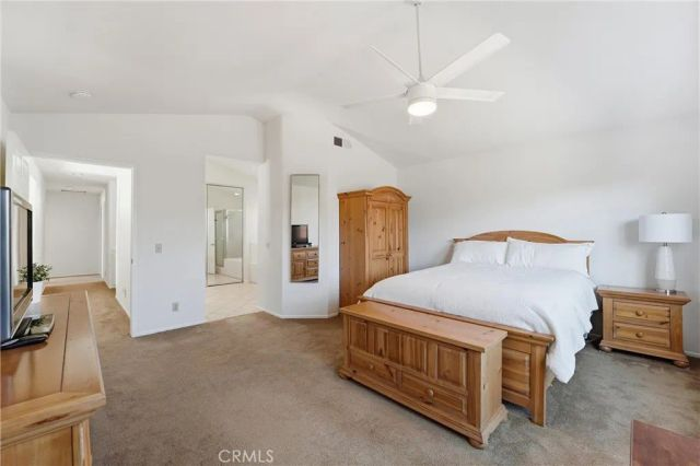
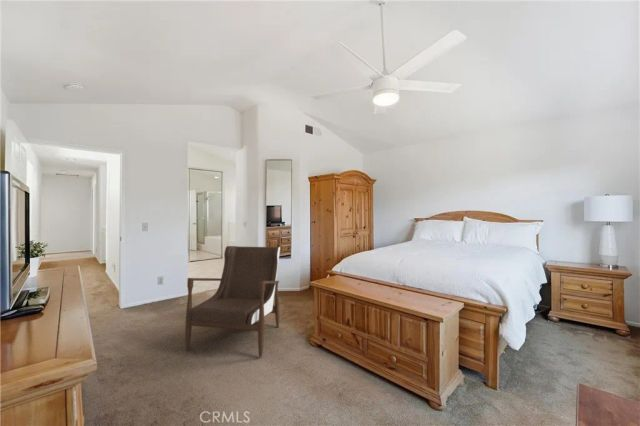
+ armchair (240, 293)
